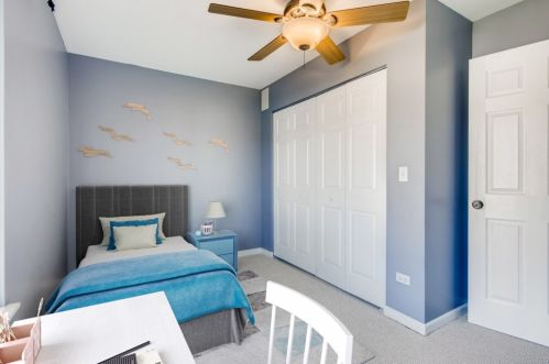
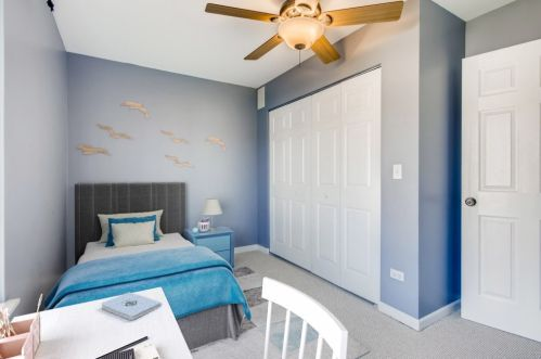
+ notepad (130, 305)
